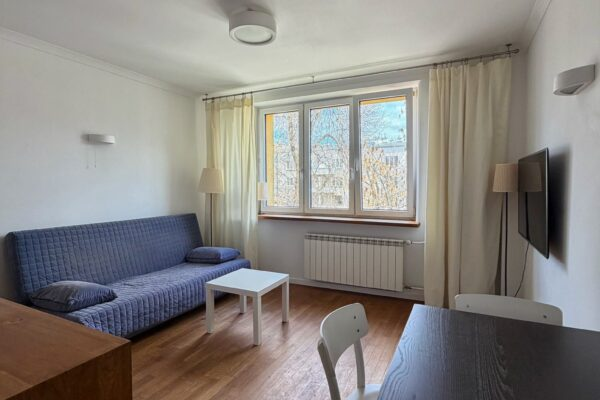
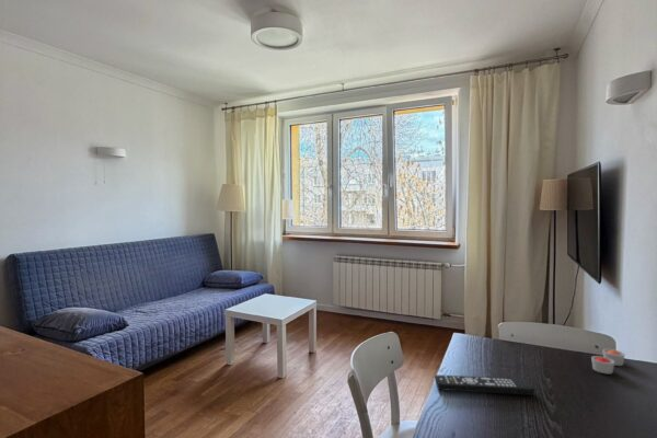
+ remote control (482, 384)
+ candle (608, 359)
